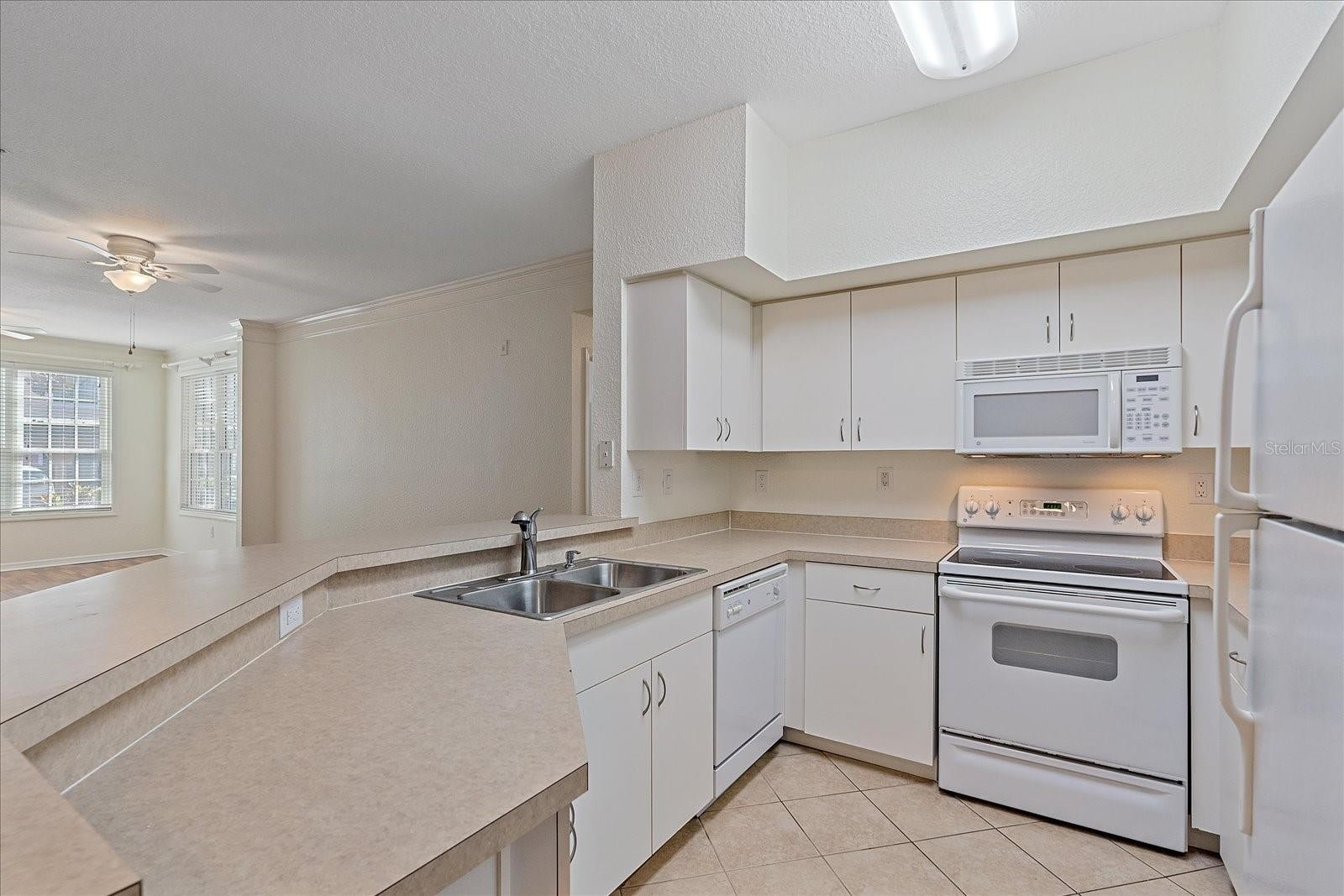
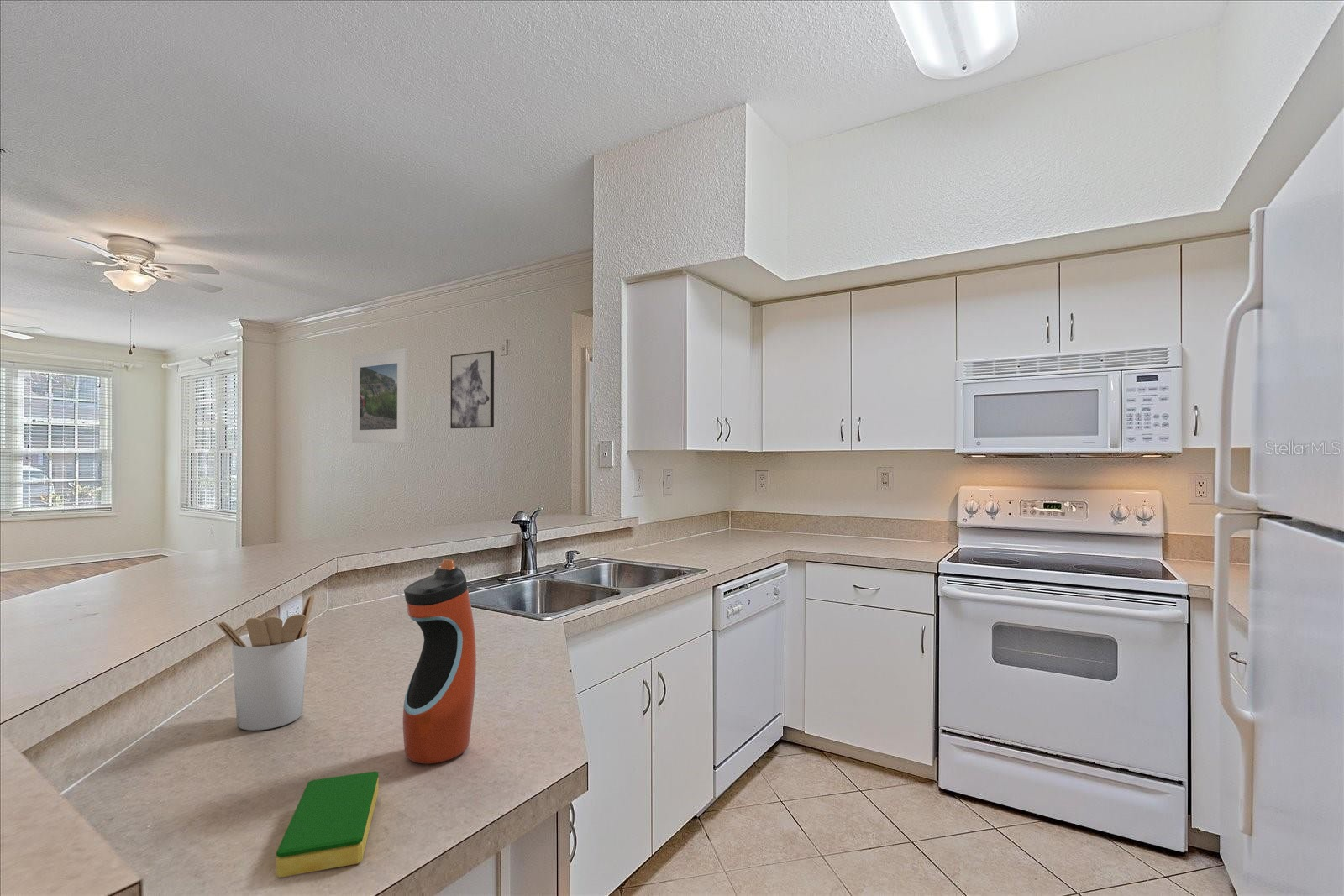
+ wall art (471, 390)
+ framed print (378, 397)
+ utensil holder (272, 663)
+ water bottle (439, 656)
+ dish sponge (333, 818)
